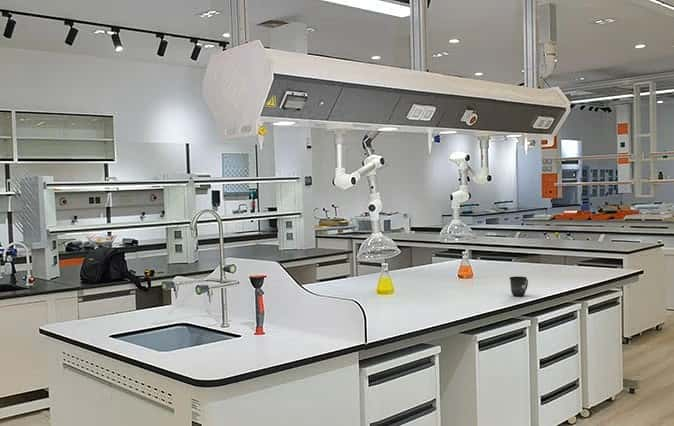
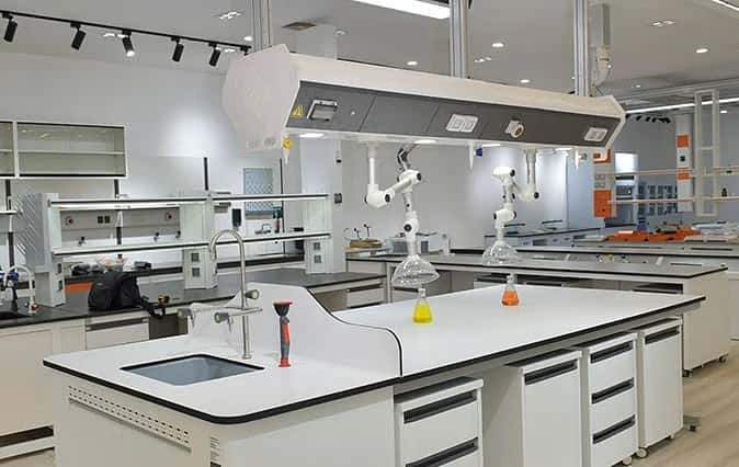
- mug (520, 286)
